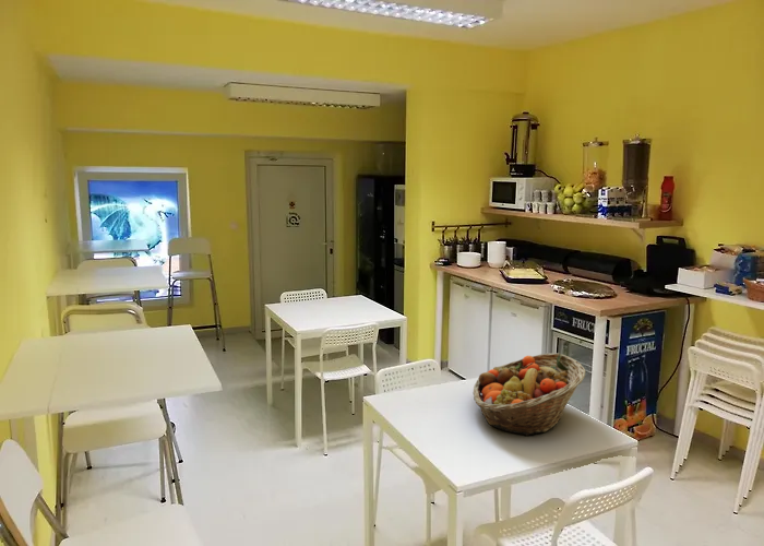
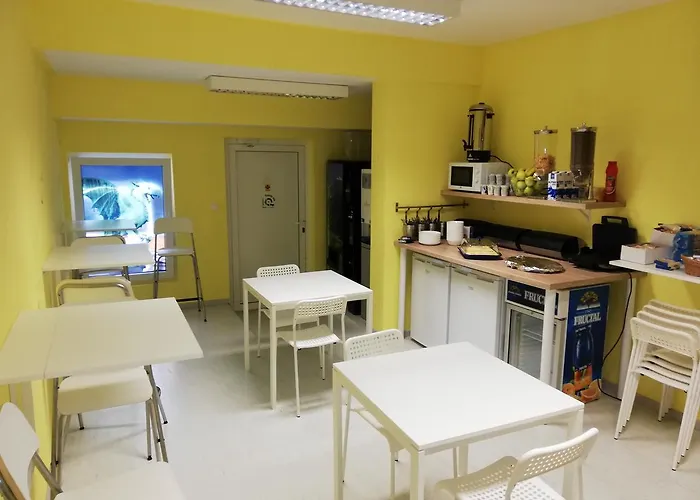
- fruit basket (526, 389)
